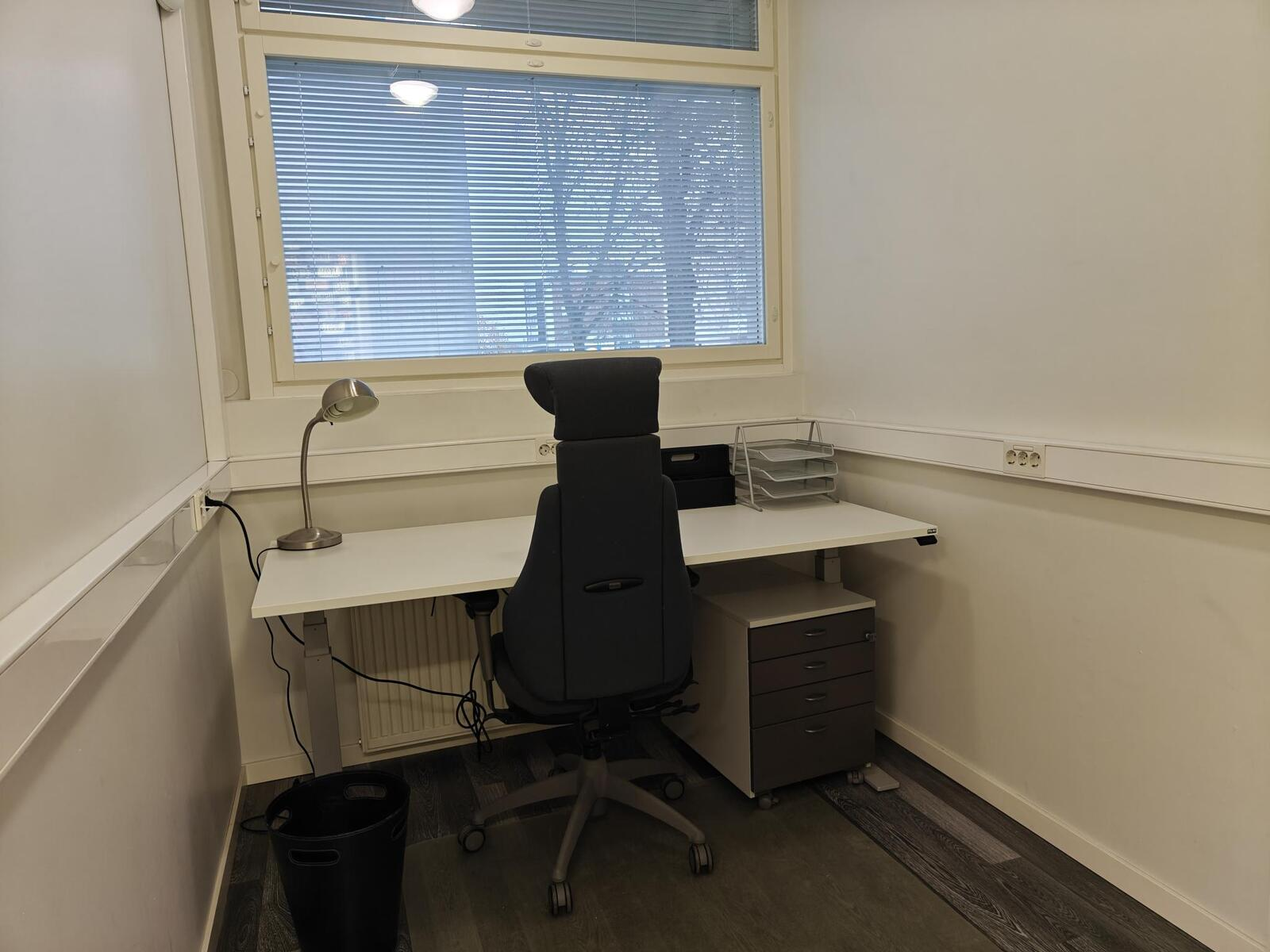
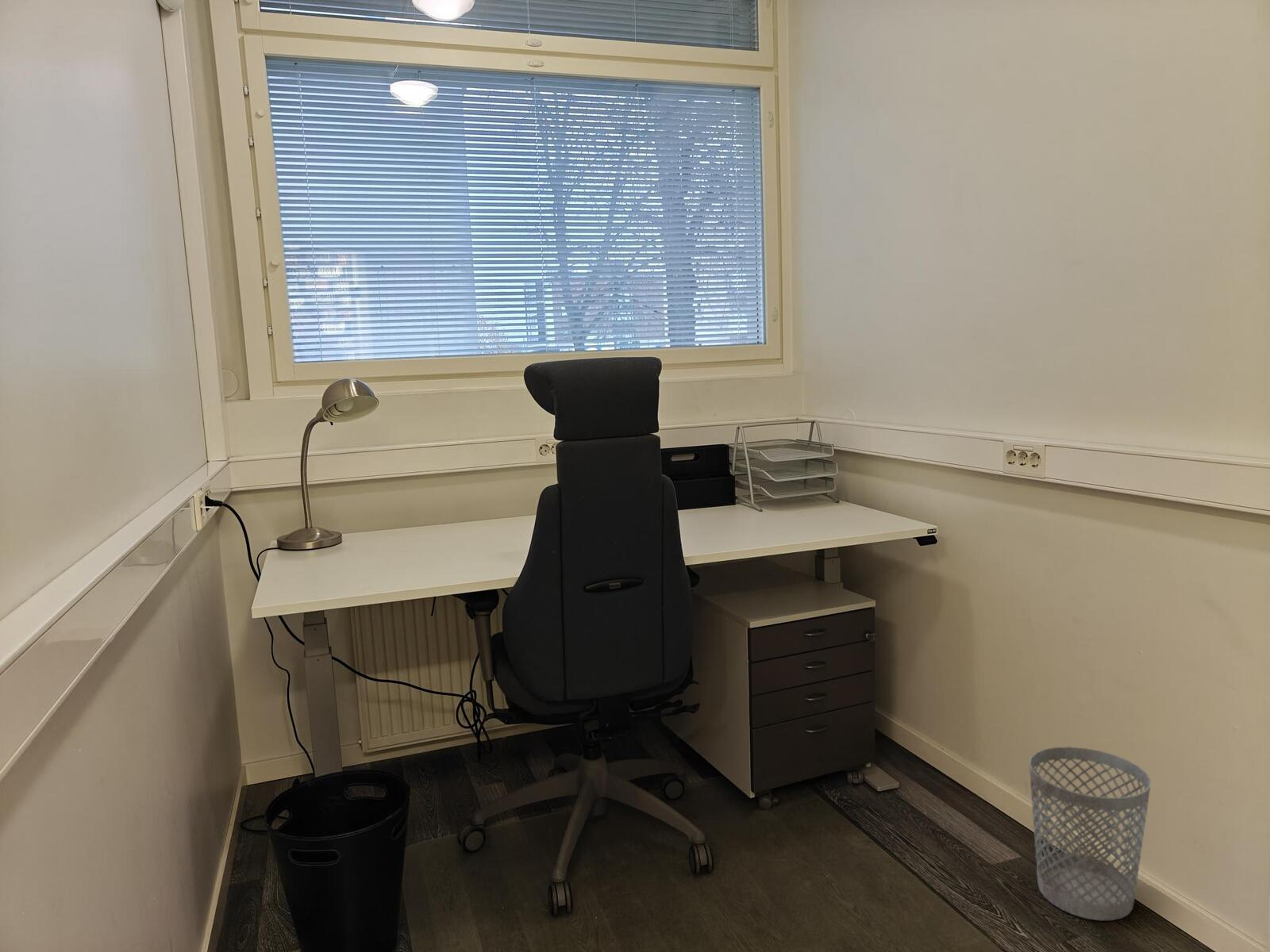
+ wastebasket (1086, 833)
